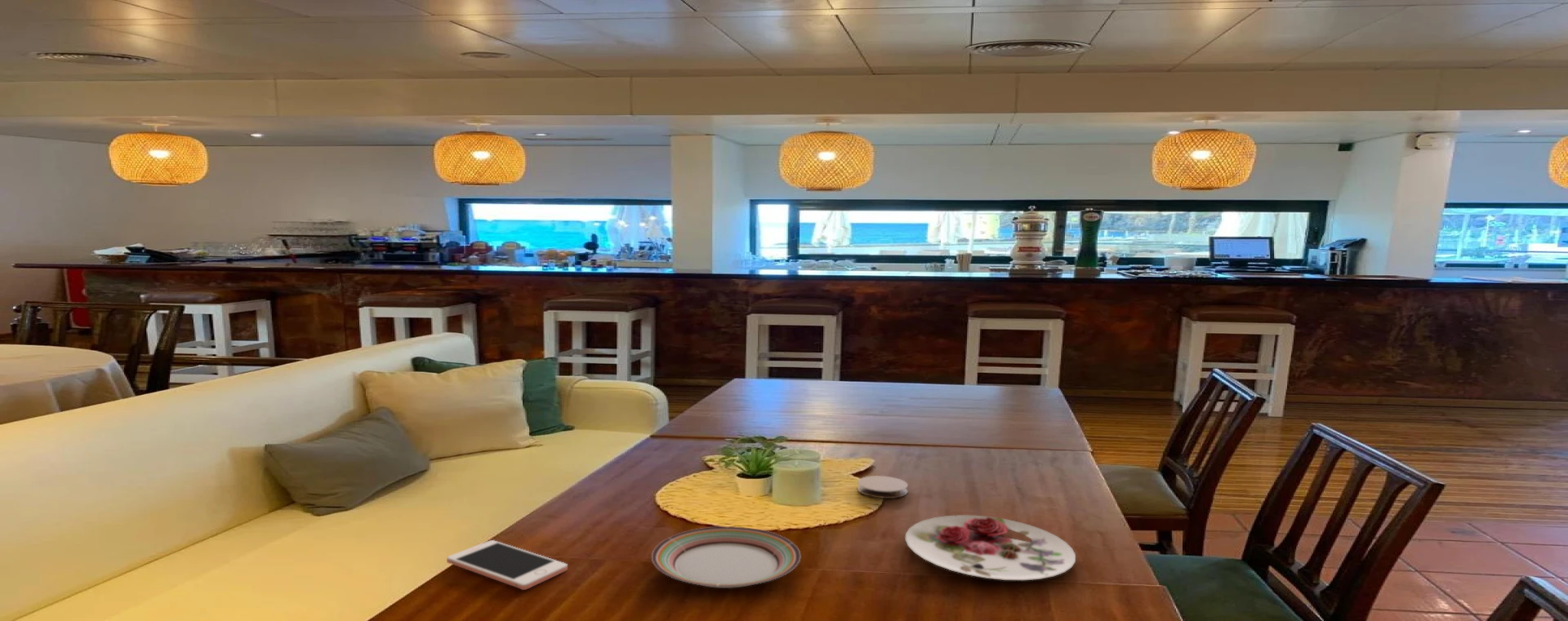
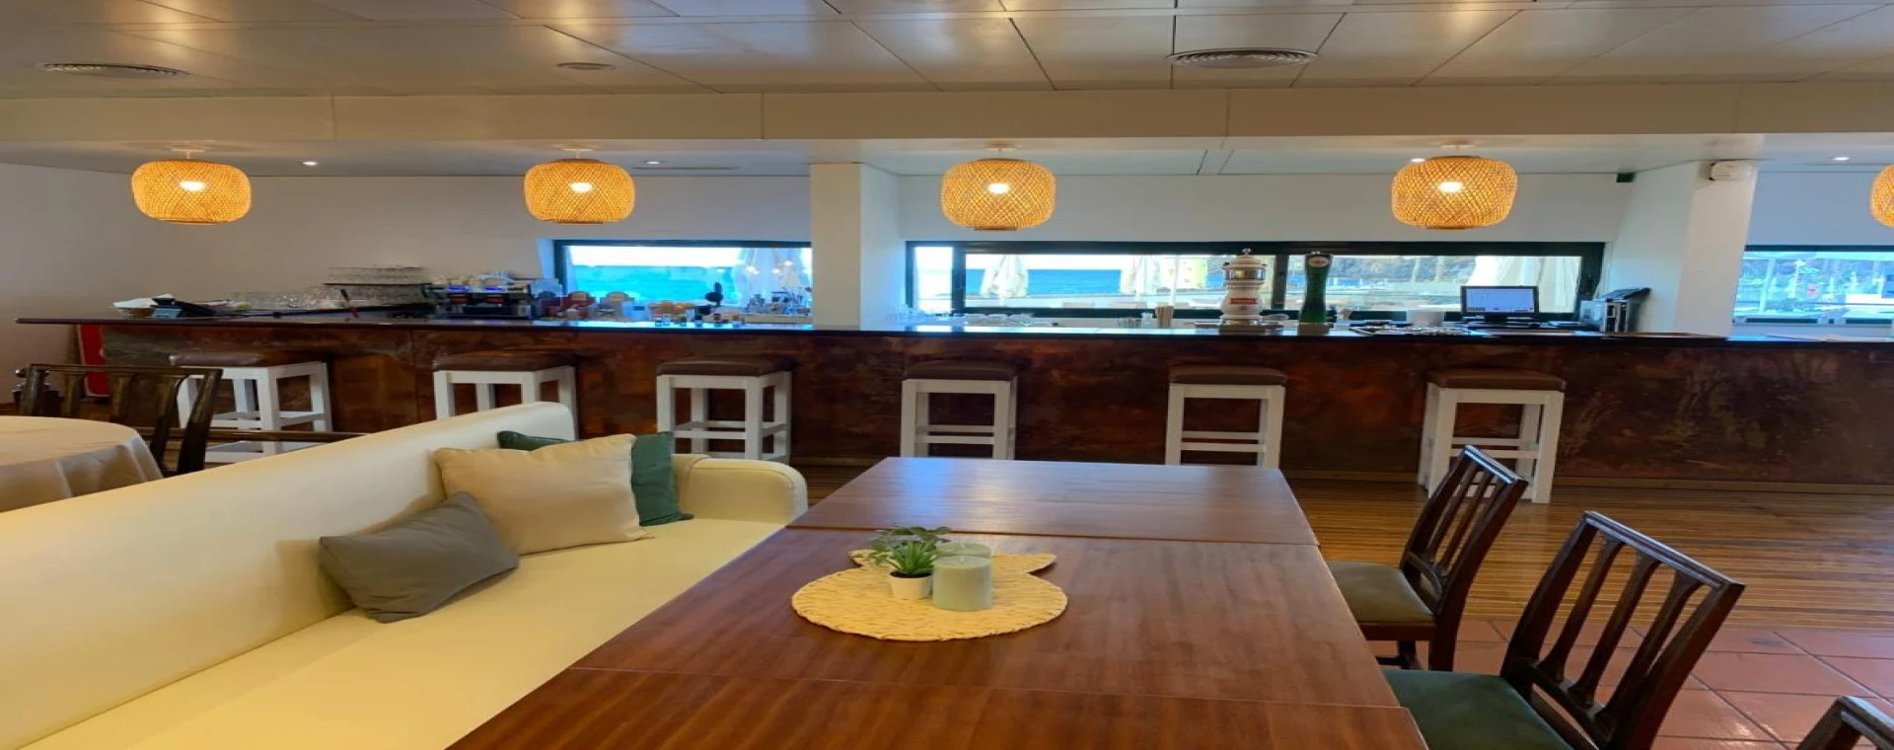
- plate (726, 560)
- cell phone (506, 563)
- plate (988, 543)
- coaster (882, 486)
